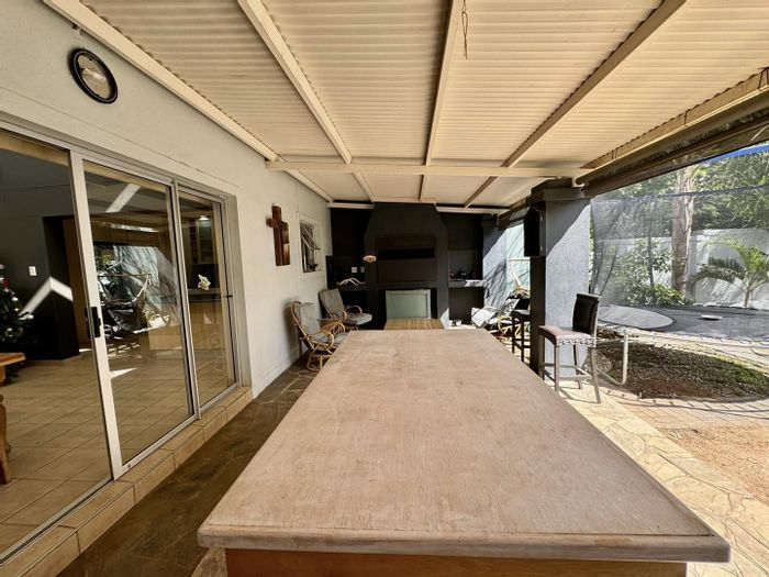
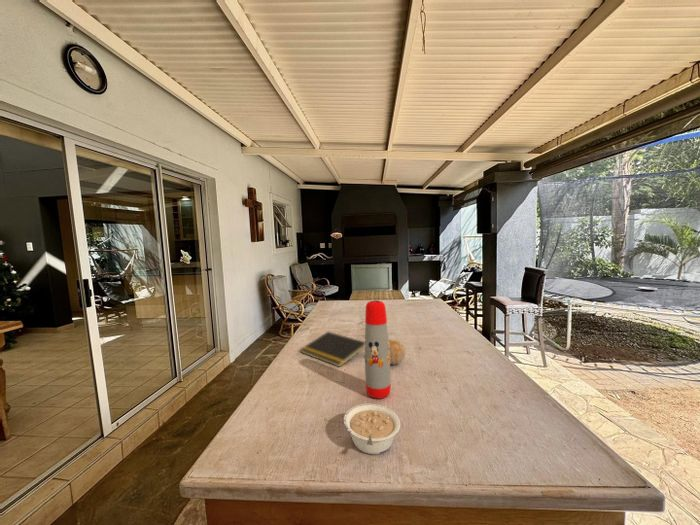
+ water bottle (376, 347)
+ notepad (333, 347)
+ legume (373, 429)
+ fruit (392, 352)
